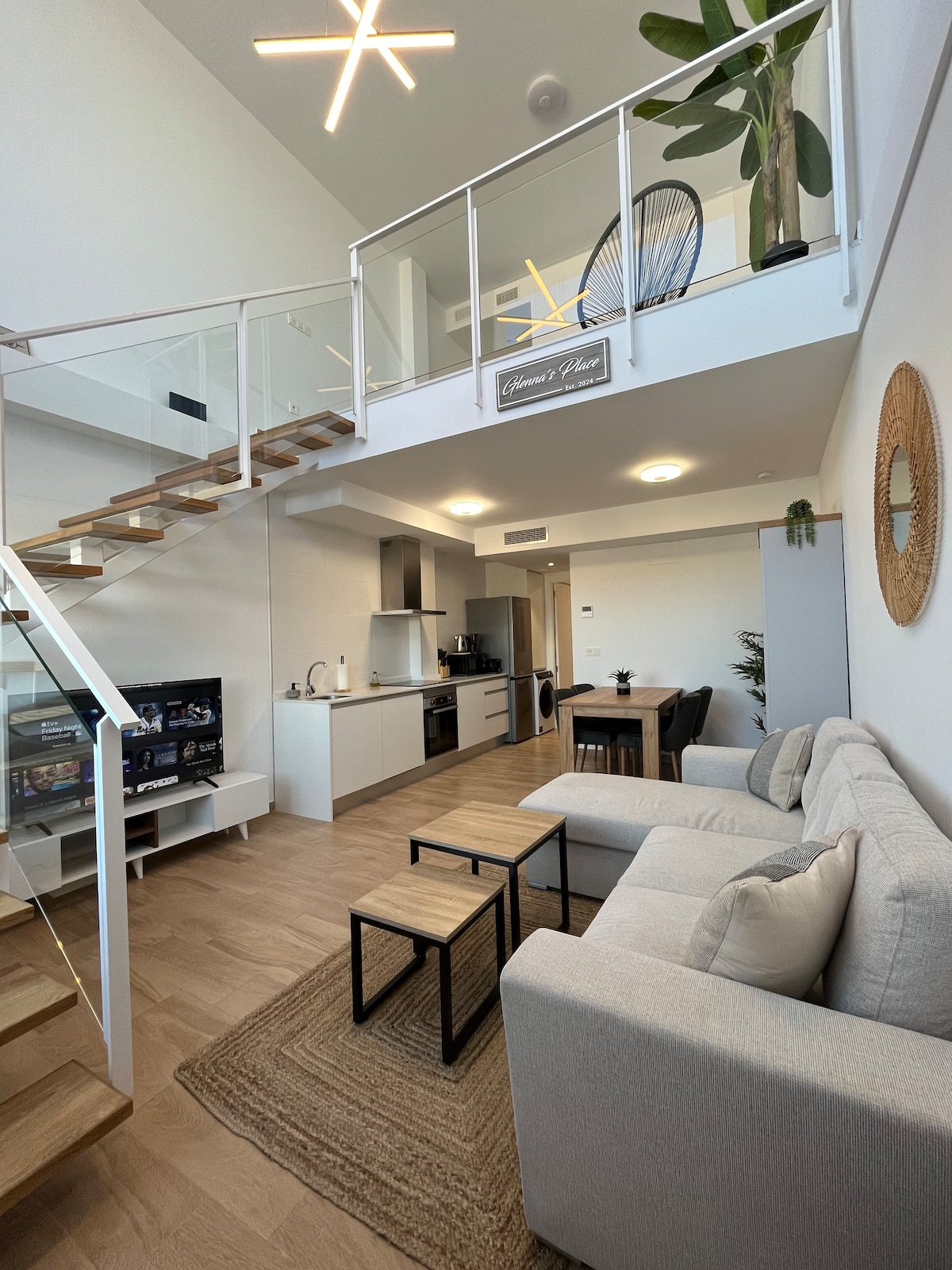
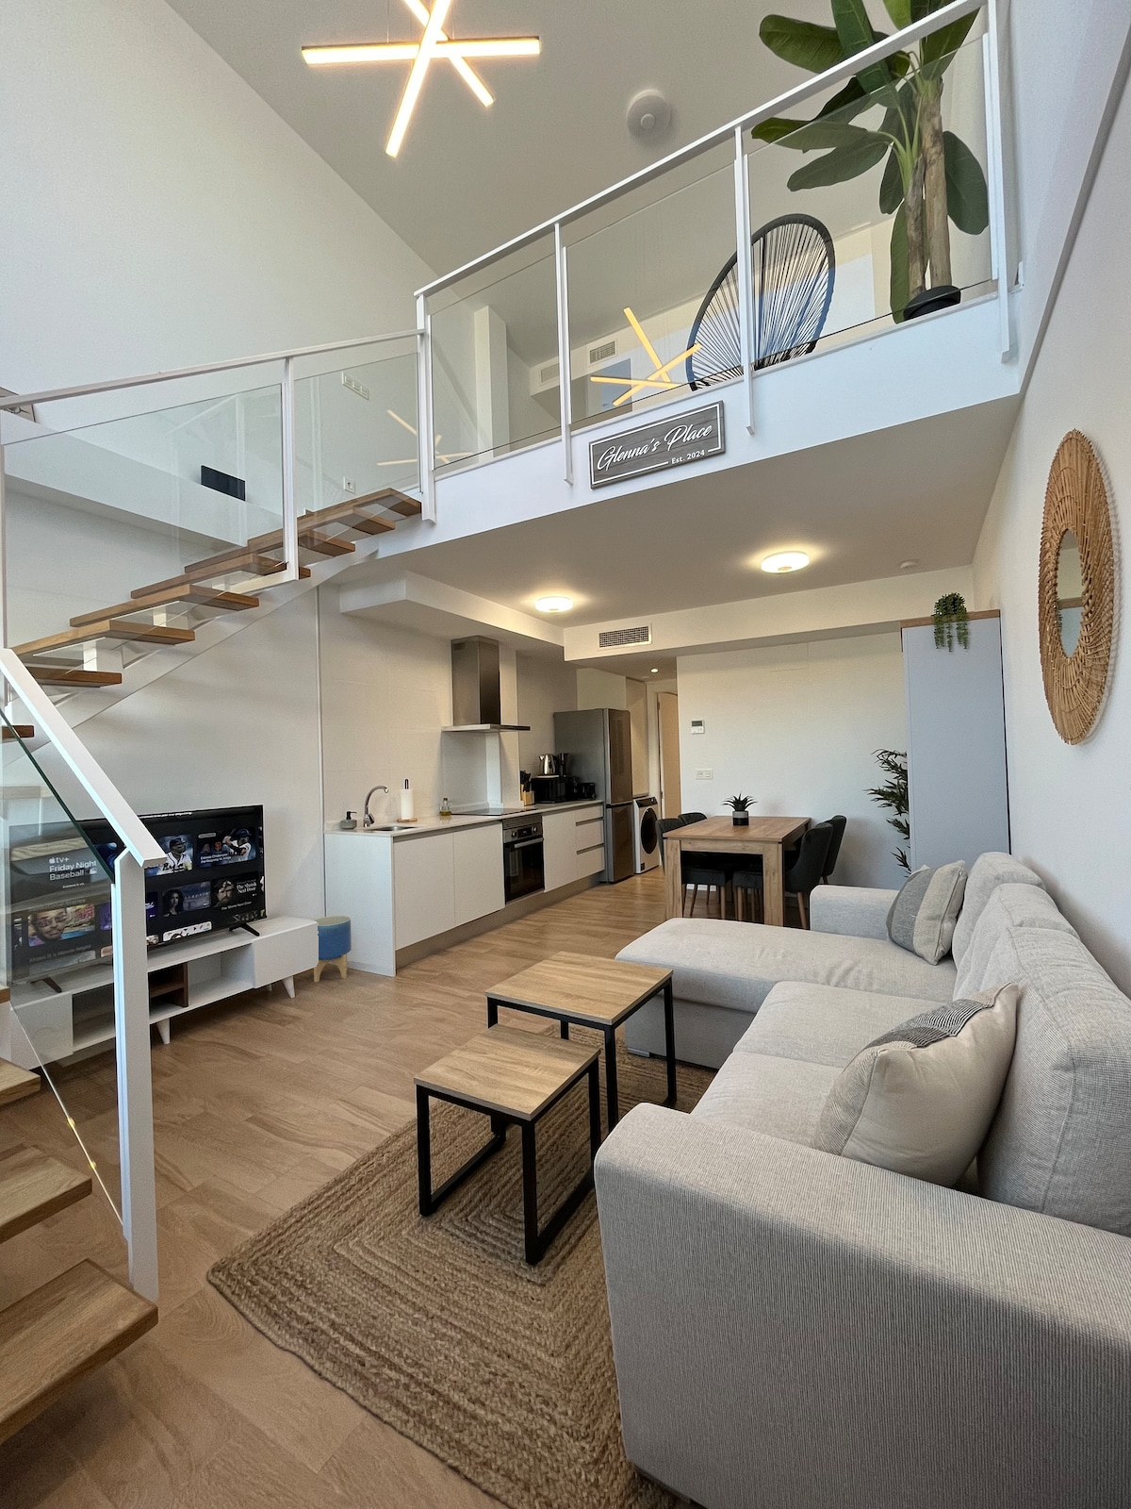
+ planter (330, 948)
